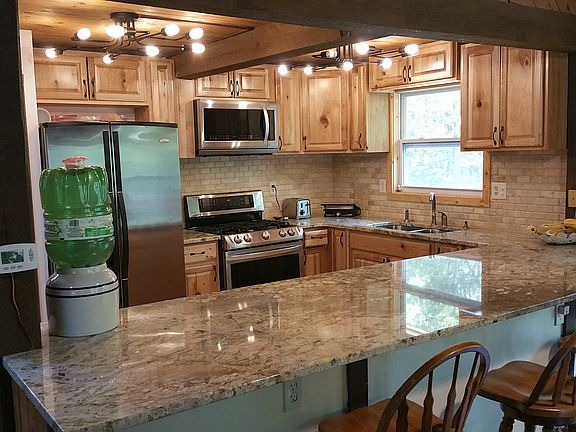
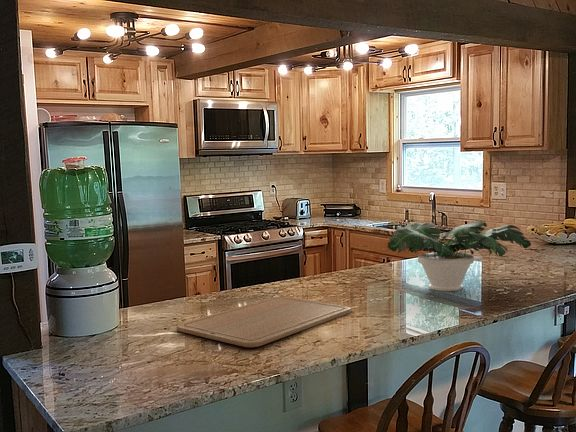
+ potted plant (458, 257)
+ chopping board (267, 317)
